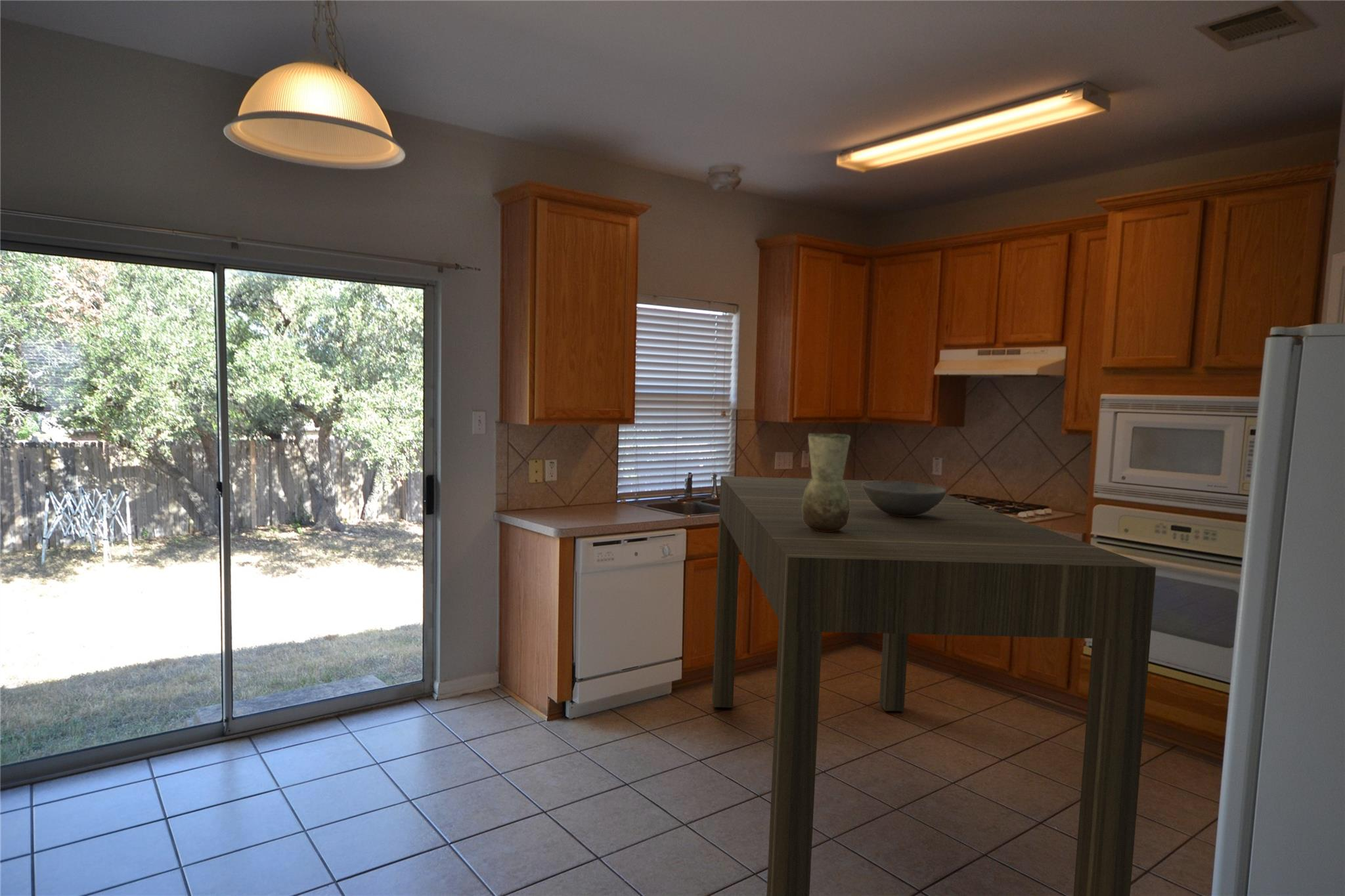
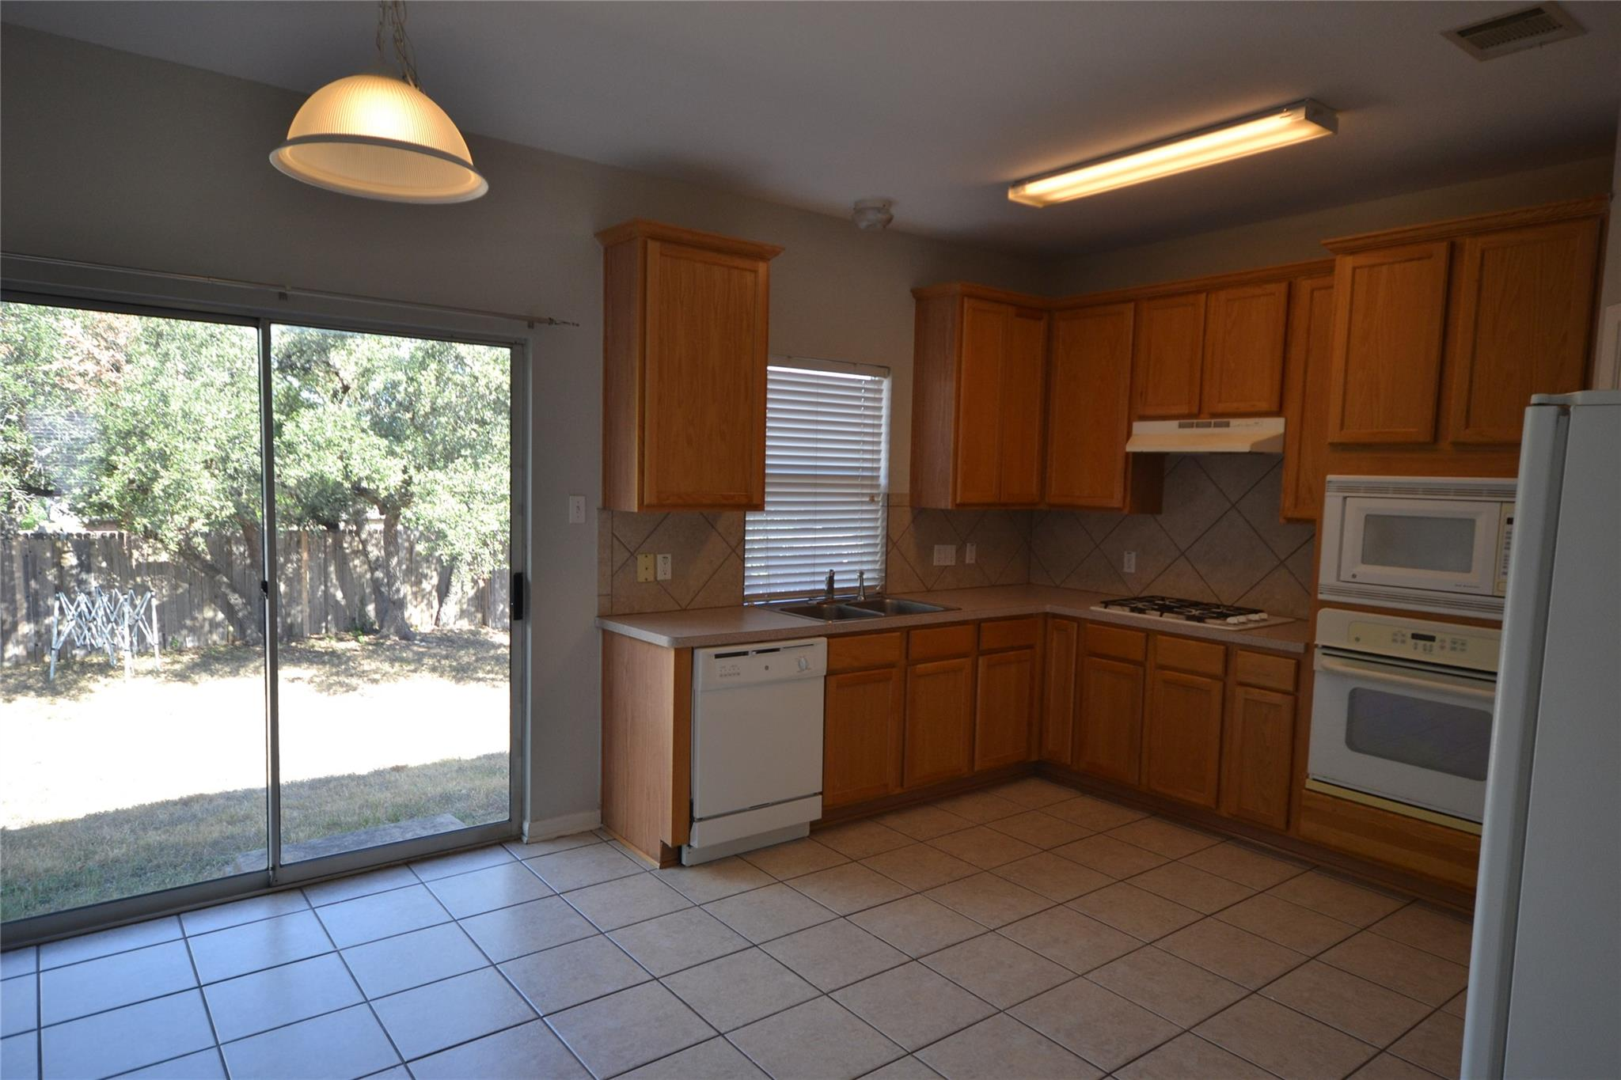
- dining table (882, 655)
- vase (827, 481)
- bowl (903, 500)
